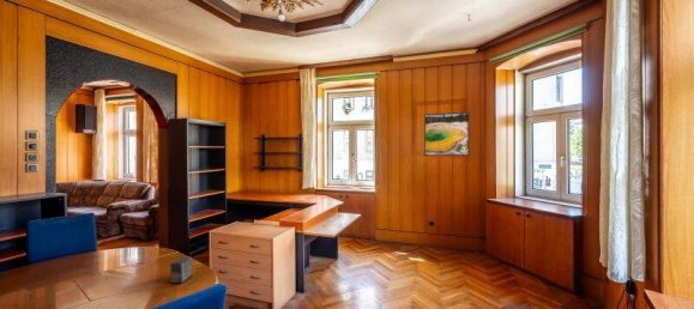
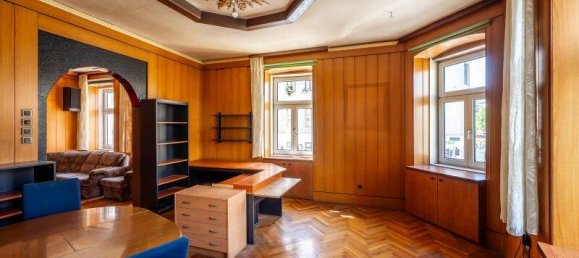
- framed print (446, 134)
- small box (181, 268)
